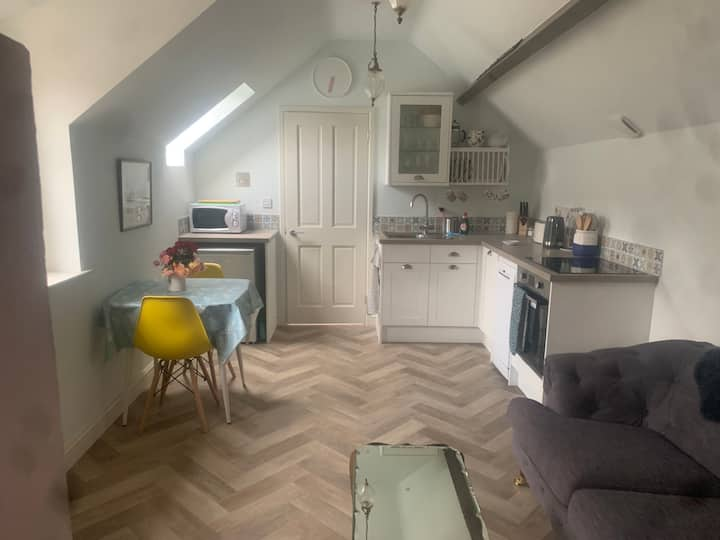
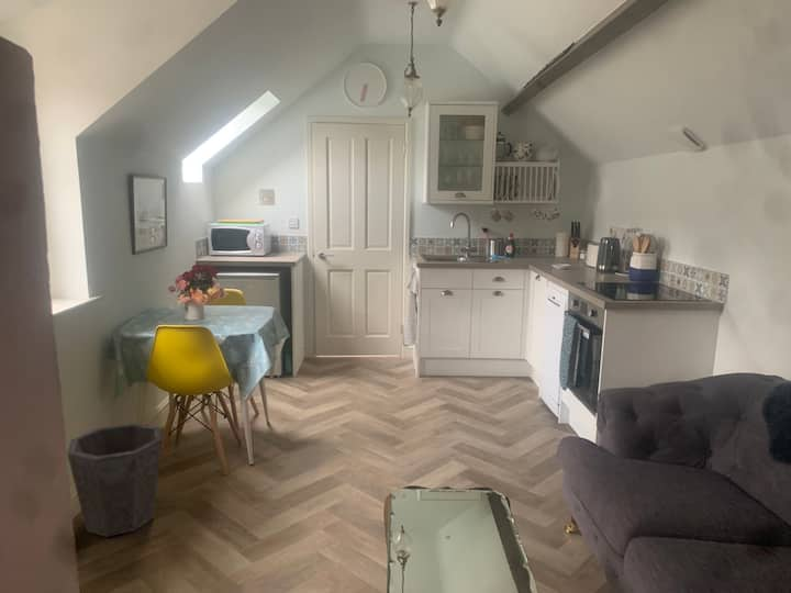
+ waste bin (119, 479)
